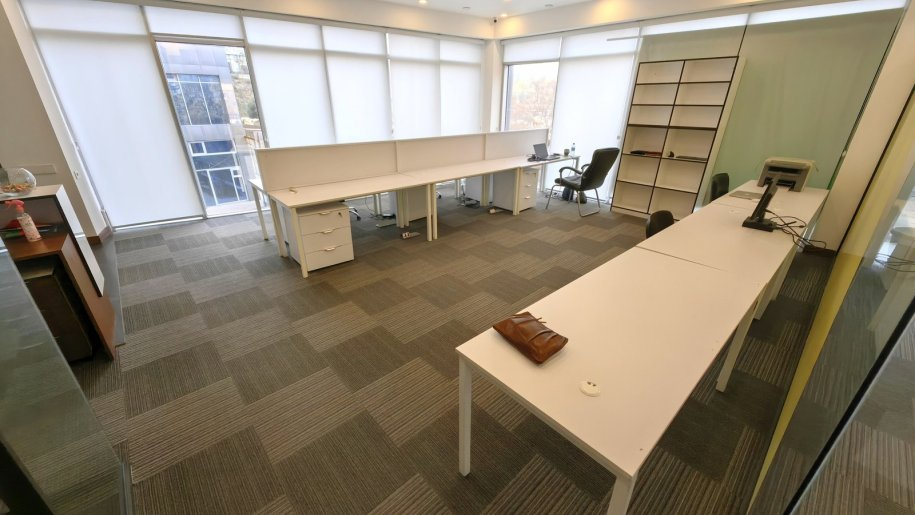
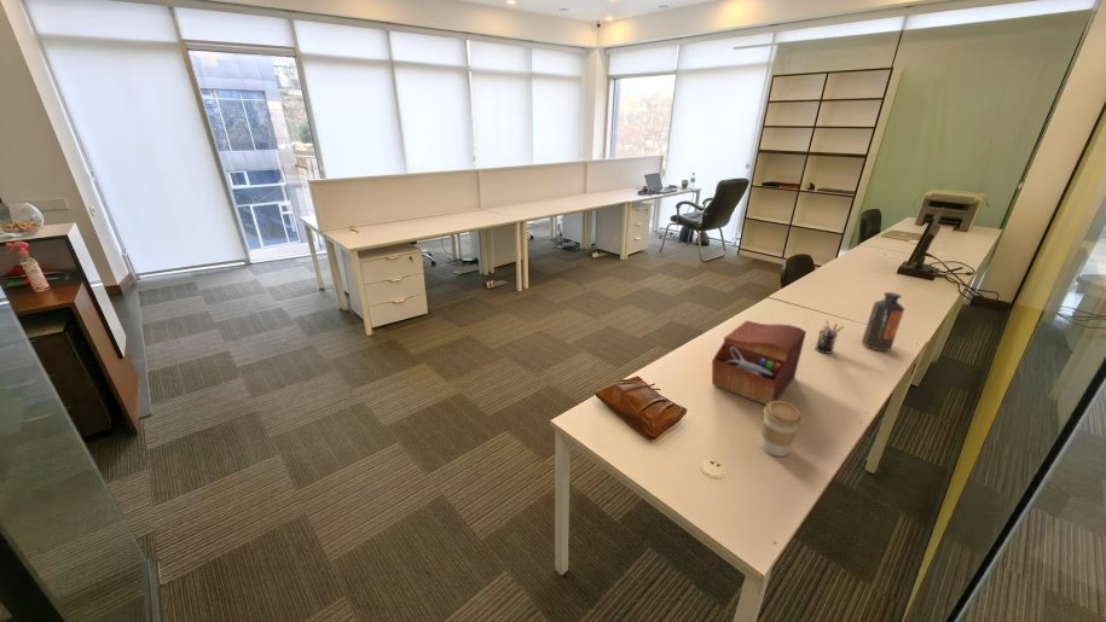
+ sewing box (754, 357)
+ pen holder (829, 336)
+ bottle (884, 320)
+ coffee cup (778, 428)
